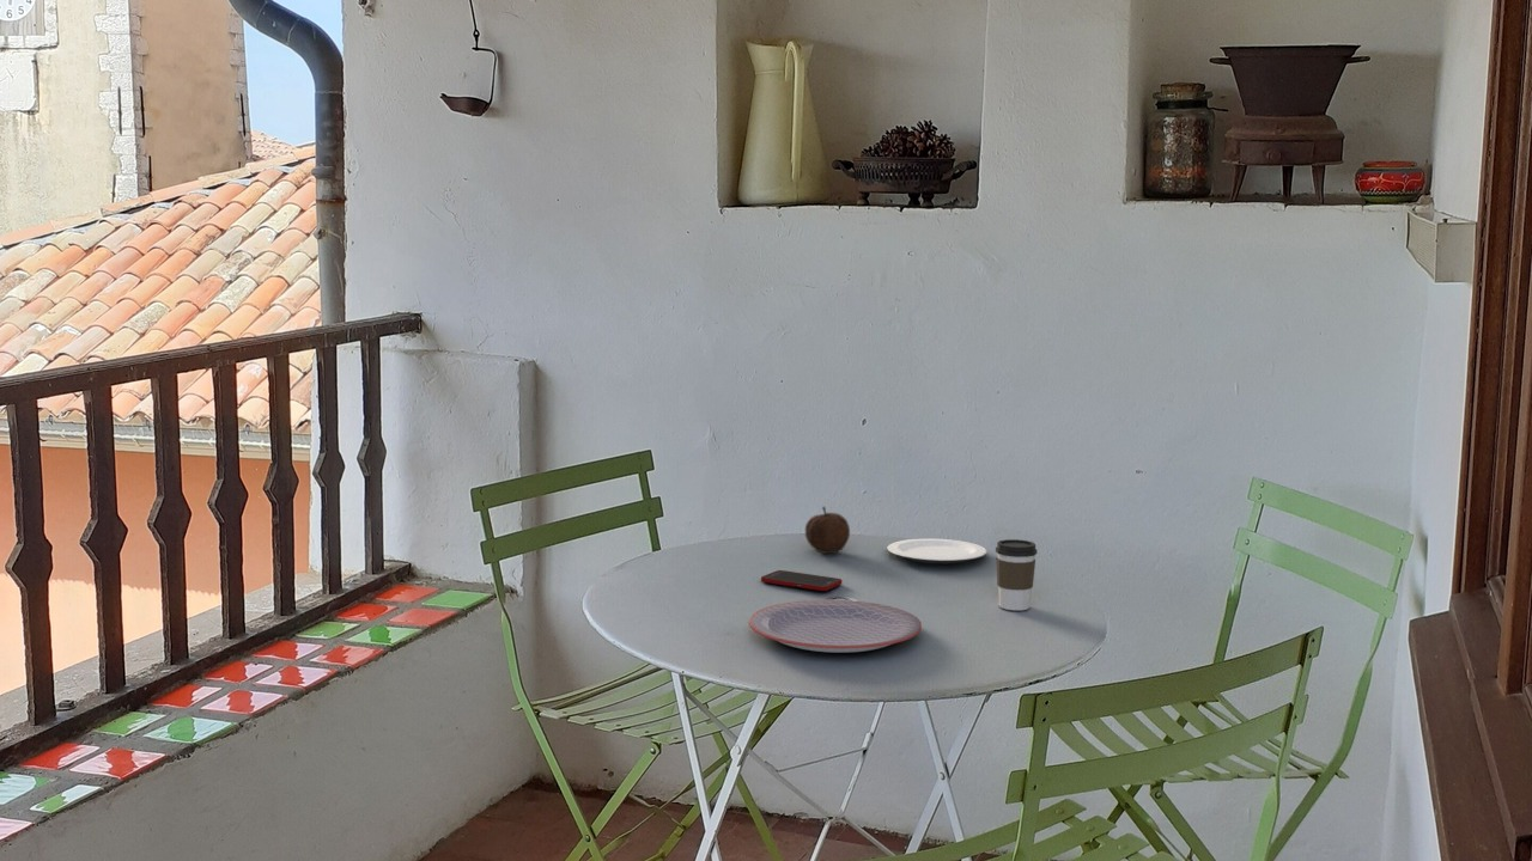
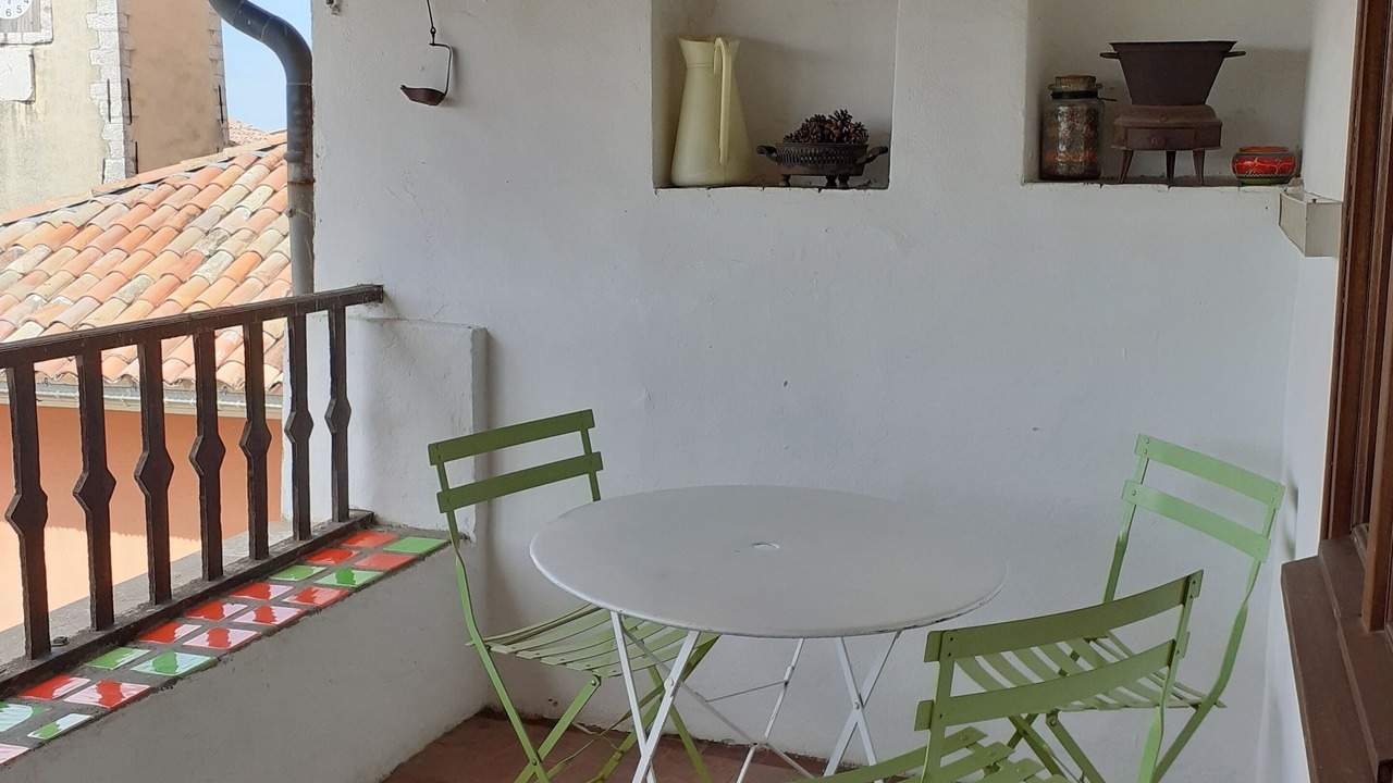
- coffee cup (1015, 574)
- plate (834, 628)
- fruit (827, 529)
- plate (936, 551)
- cell phone (801, 580)
